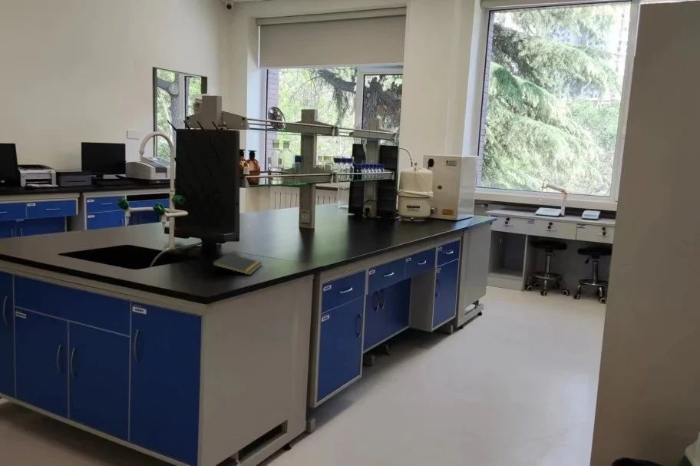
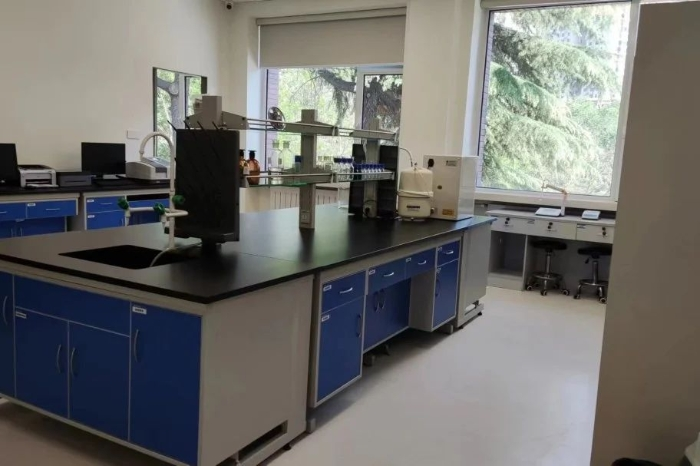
- notepad (238, 263)
